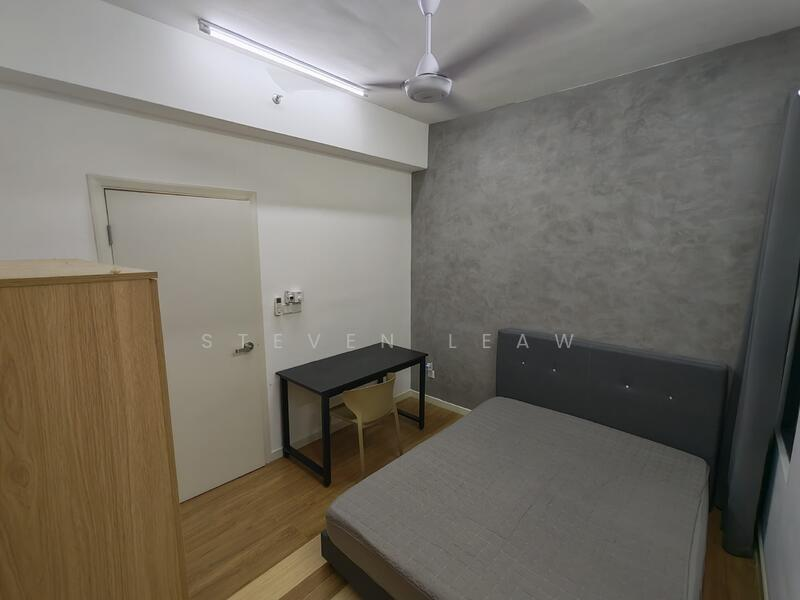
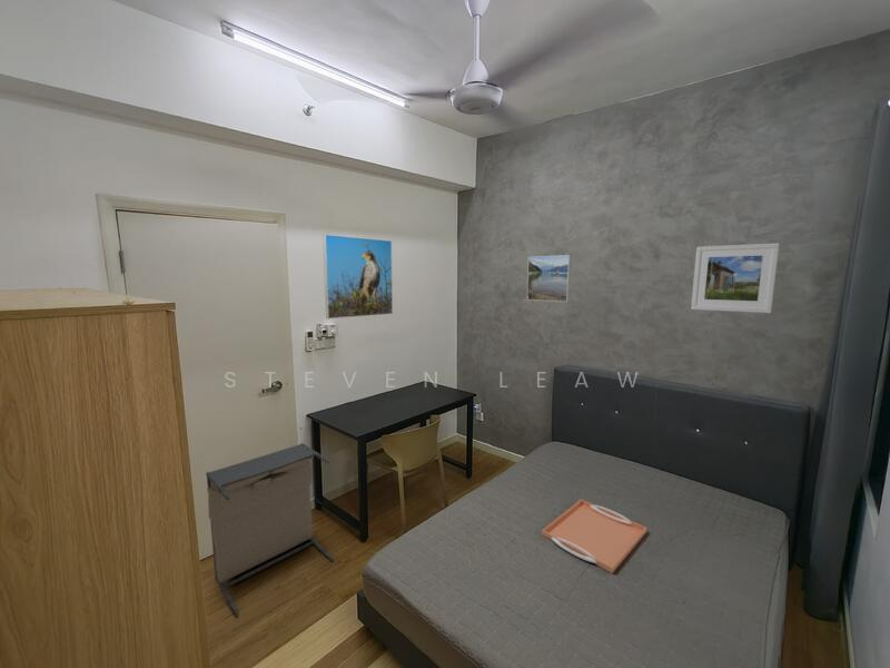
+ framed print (732, 278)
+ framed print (360, 277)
+ serving tray (594, 531)
+ laundry hamper (274, 519)
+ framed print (547, 278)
